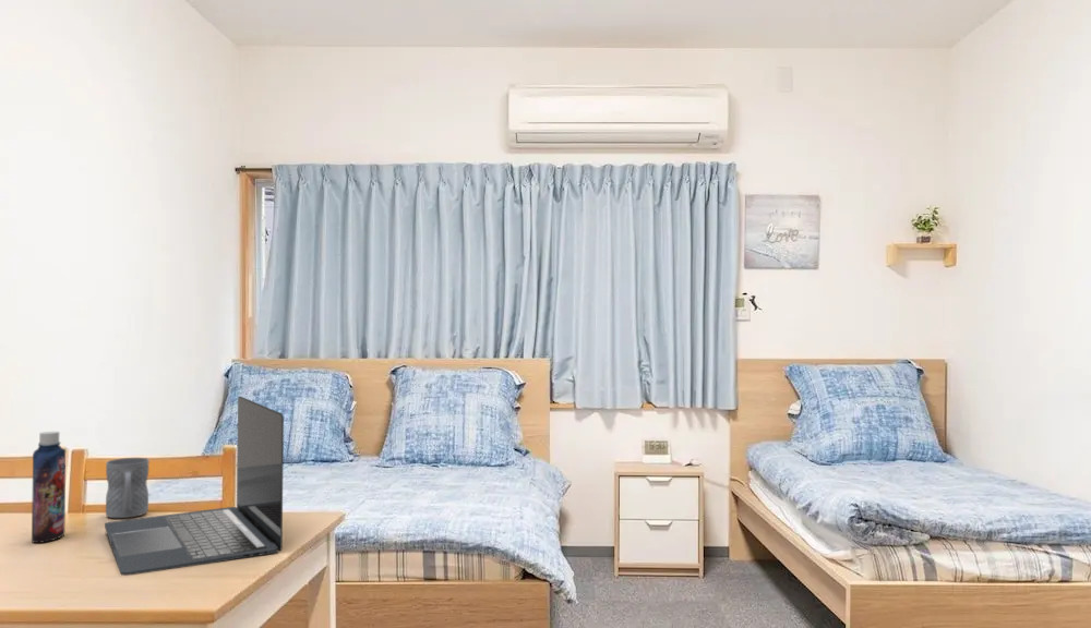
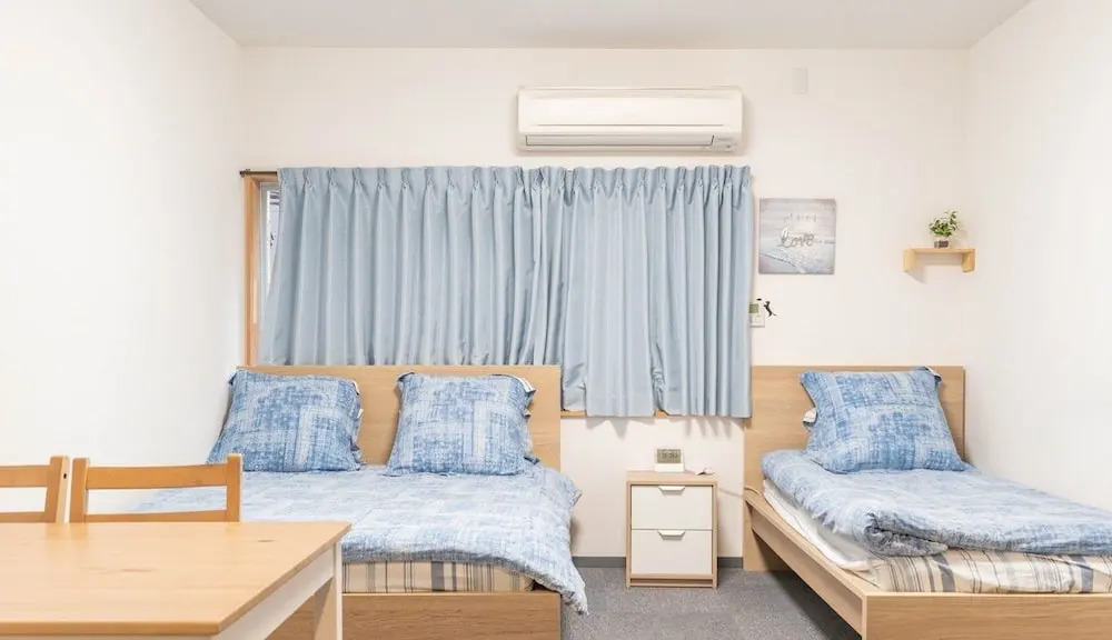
- laptop (192, 511)
- mug (127, 488)
- bottle (49, 484)
